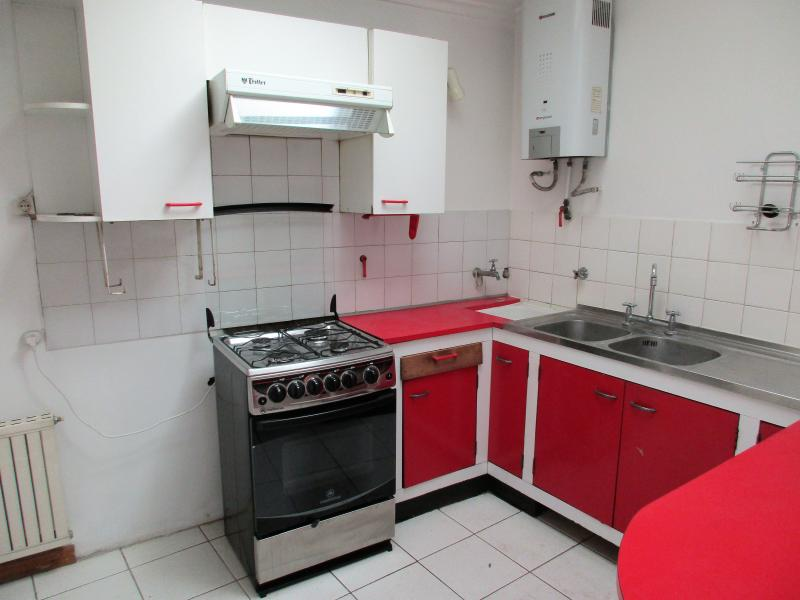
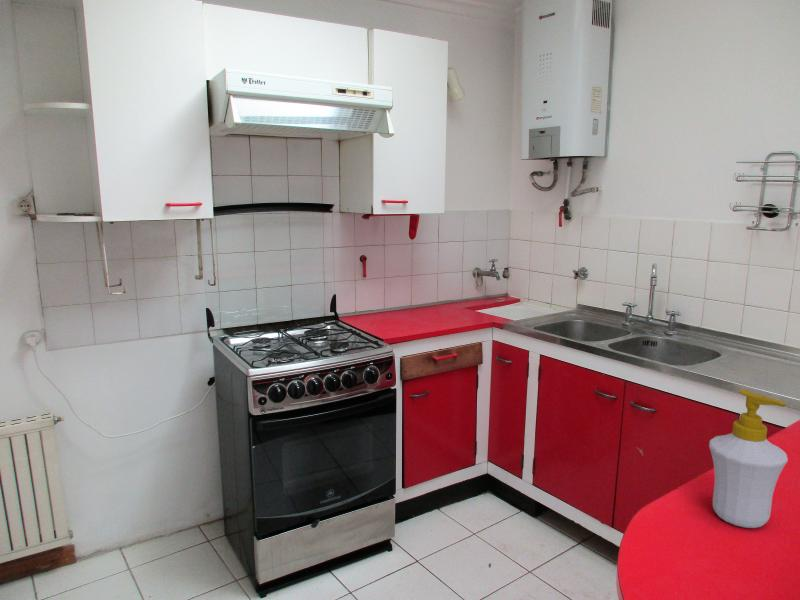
+ soap bottle (746, 456)
